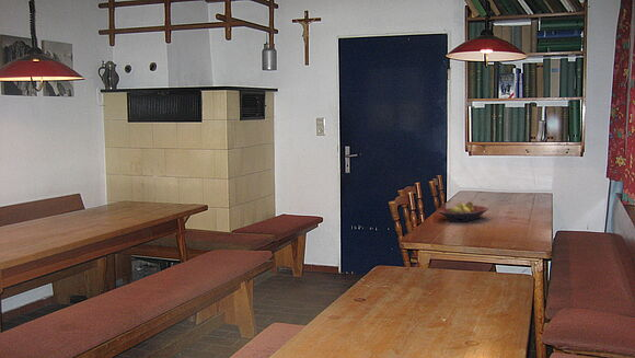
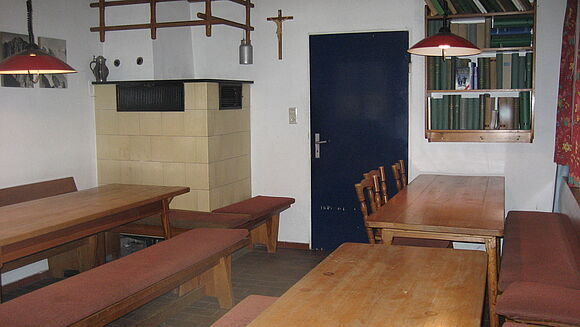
- fruit bowl (463, 210)
